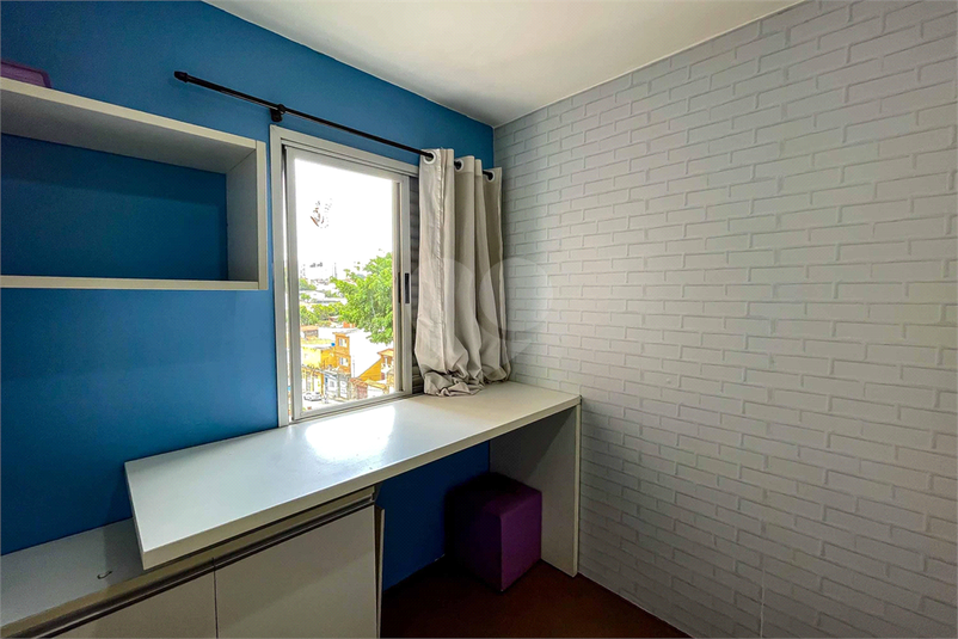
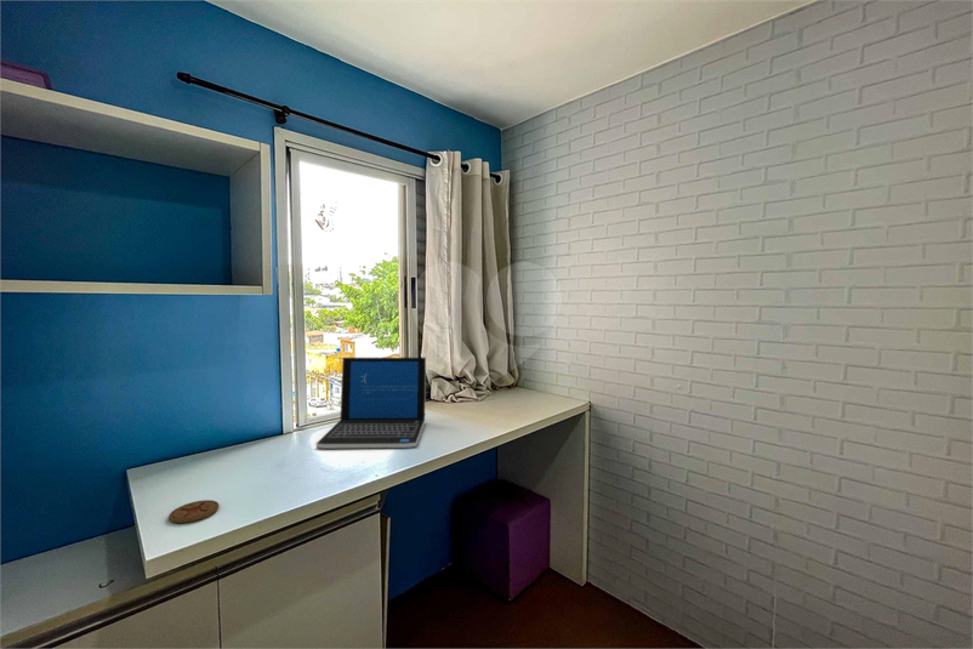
+ laptop (376, 398)
+ coaster (194, 511)
